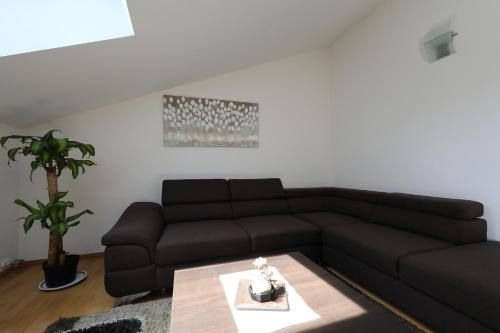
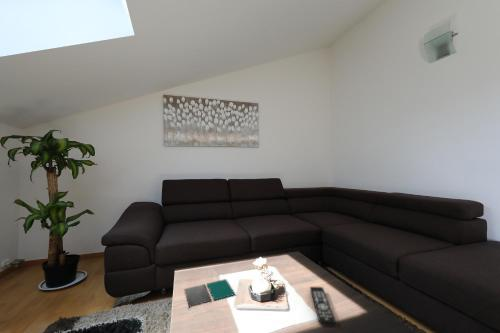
+ book (210, 292)
+ remote control (321, 304)
